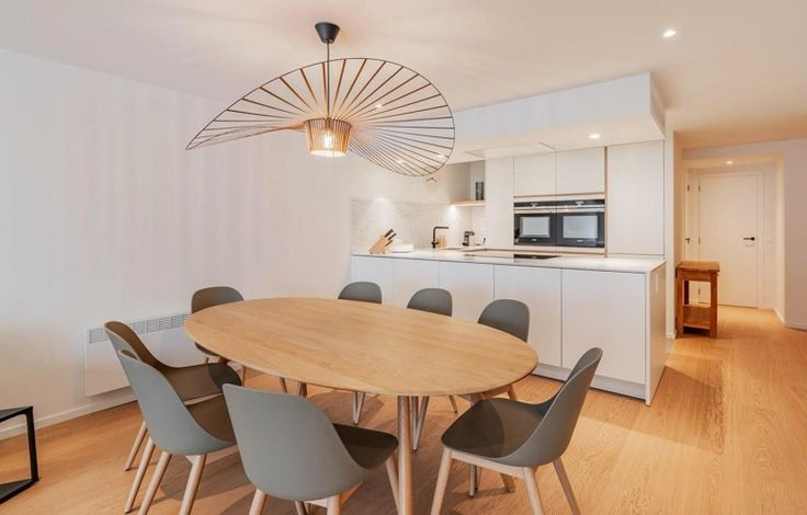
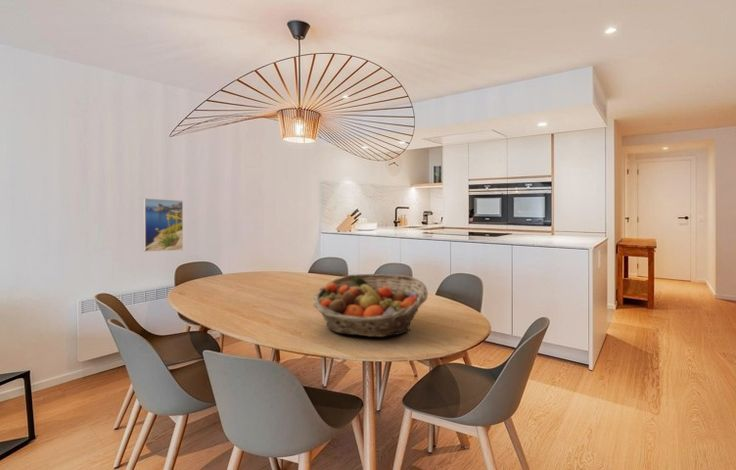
+ fruit basket (369, 302)
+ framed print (163, 225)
